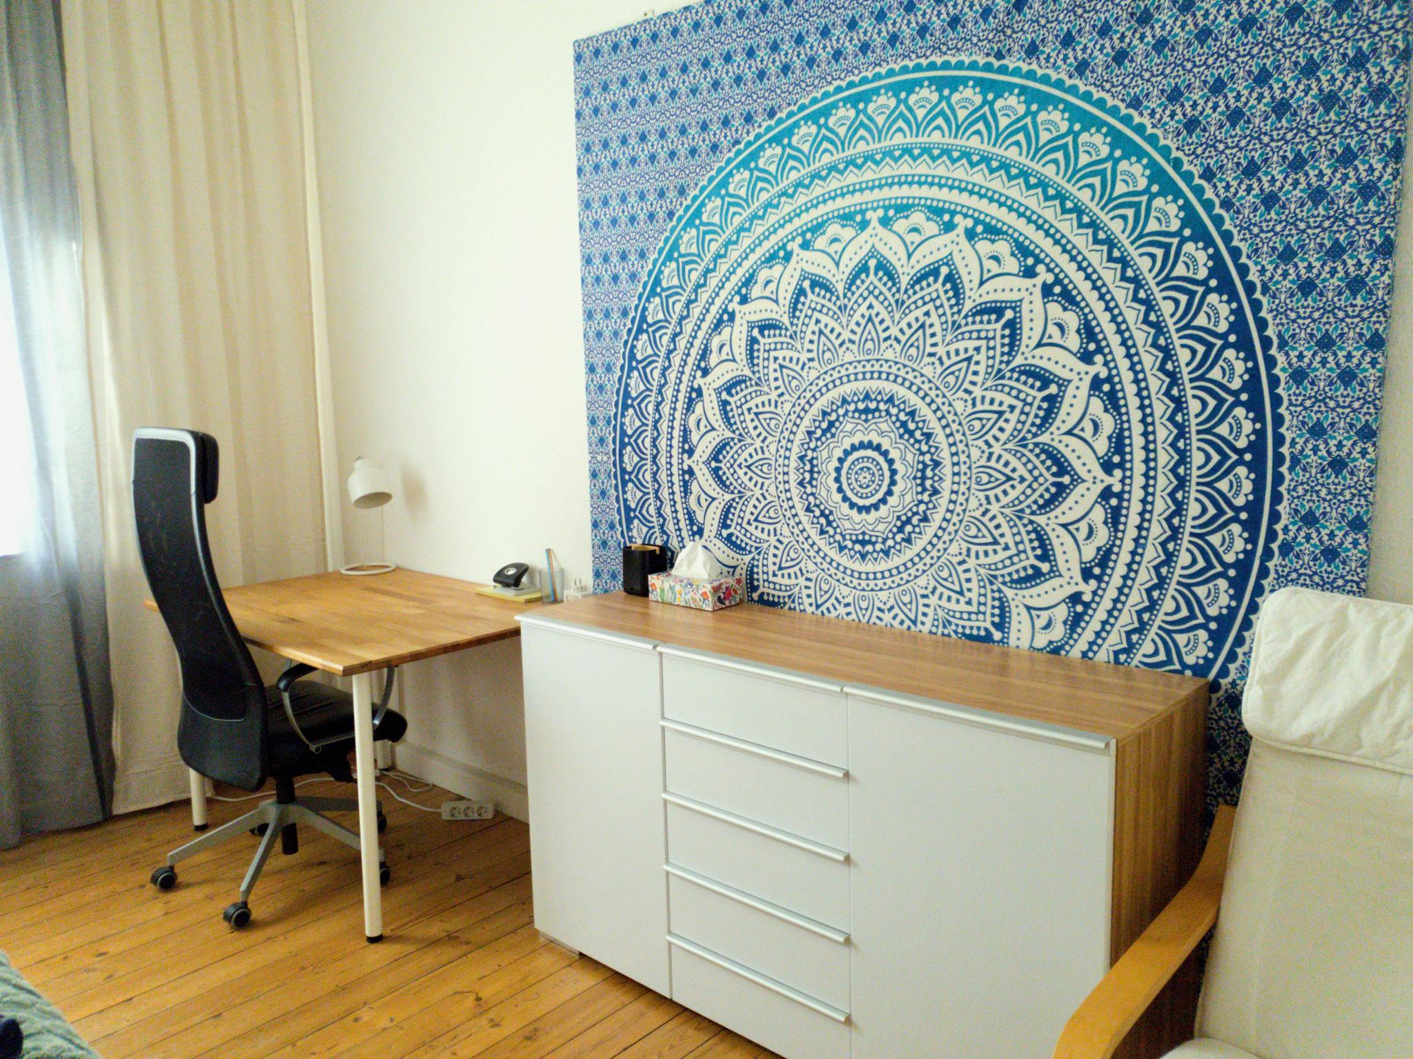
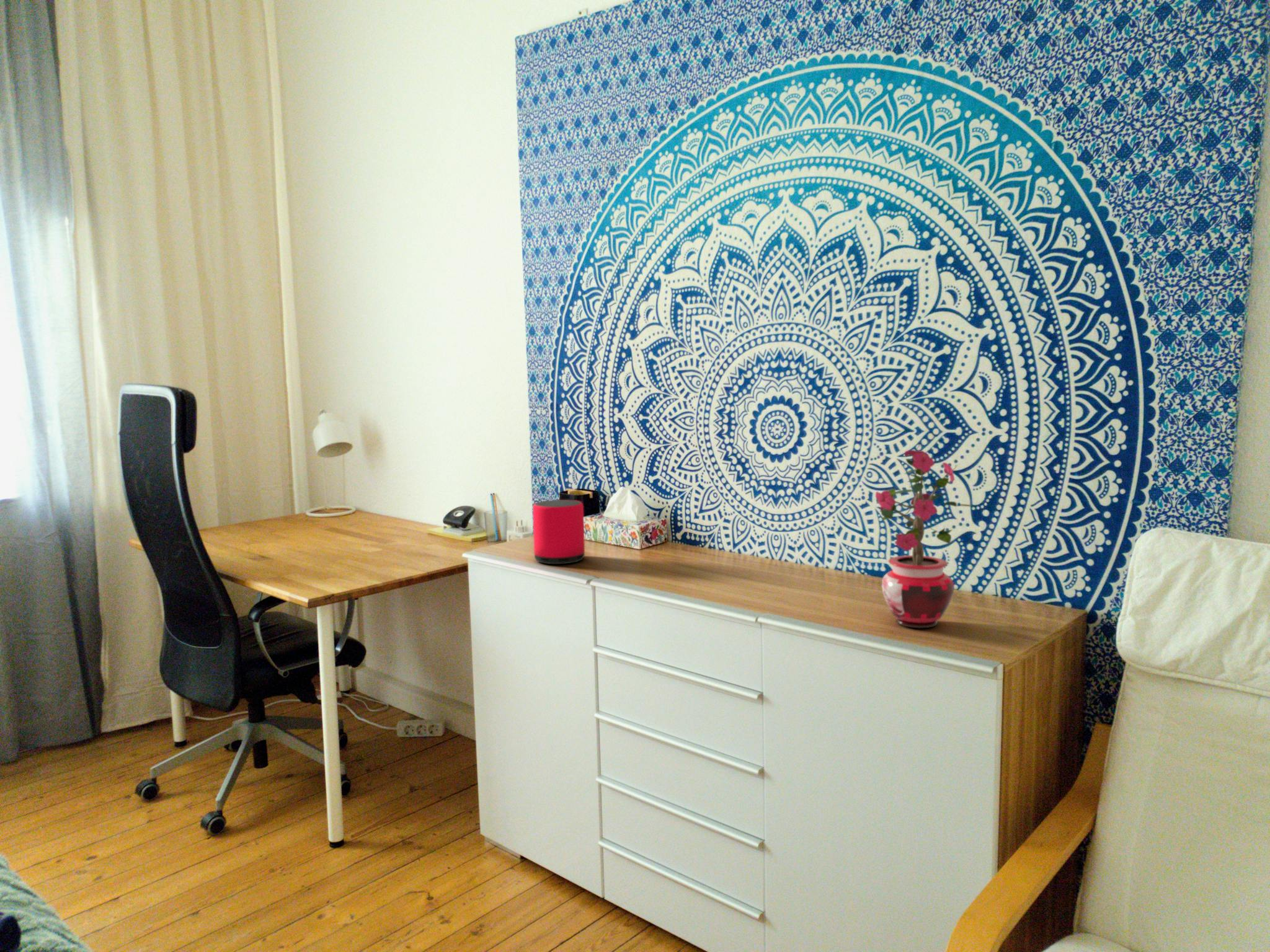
+ speaker (559, 531)
+ potted plant (923, 536)
